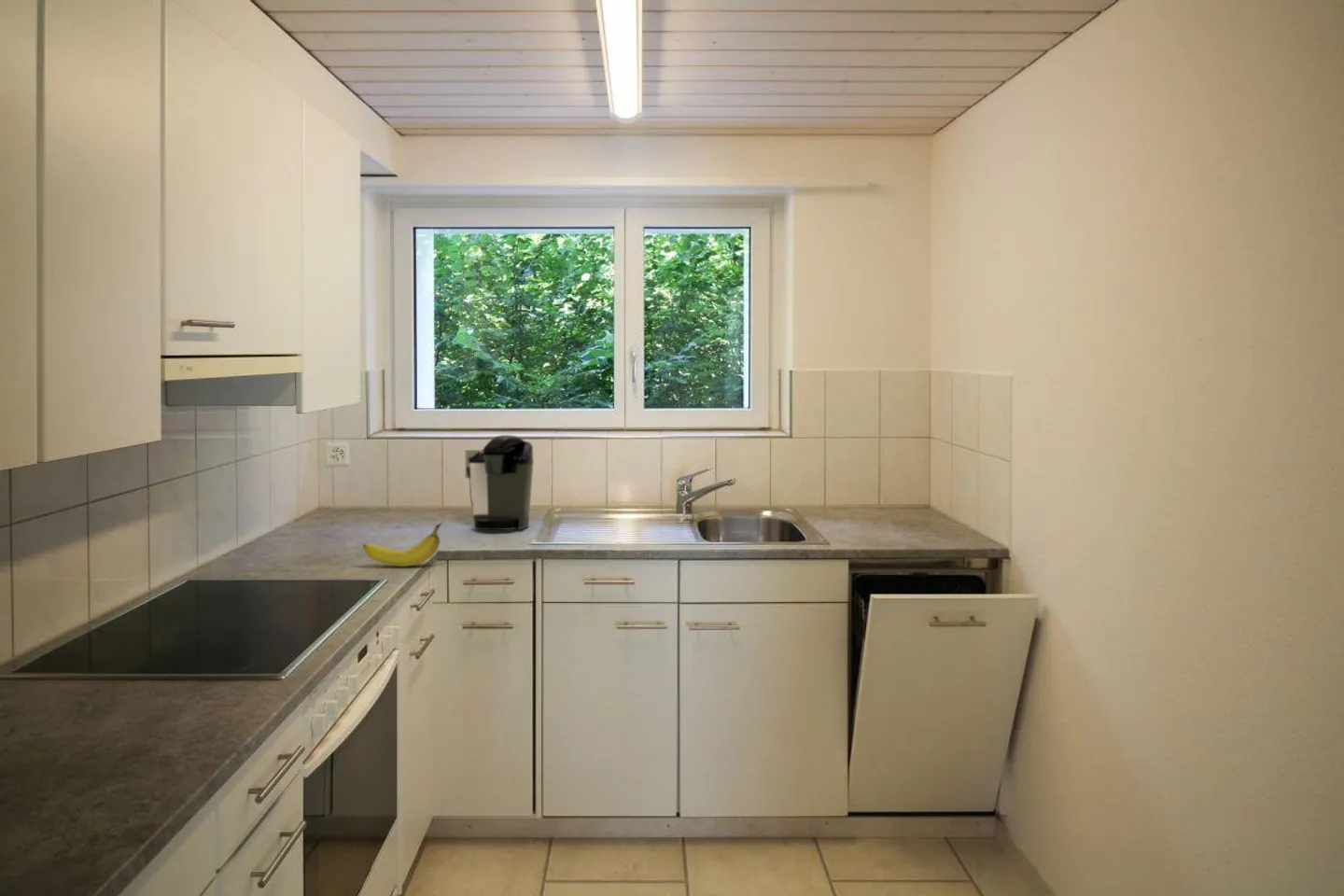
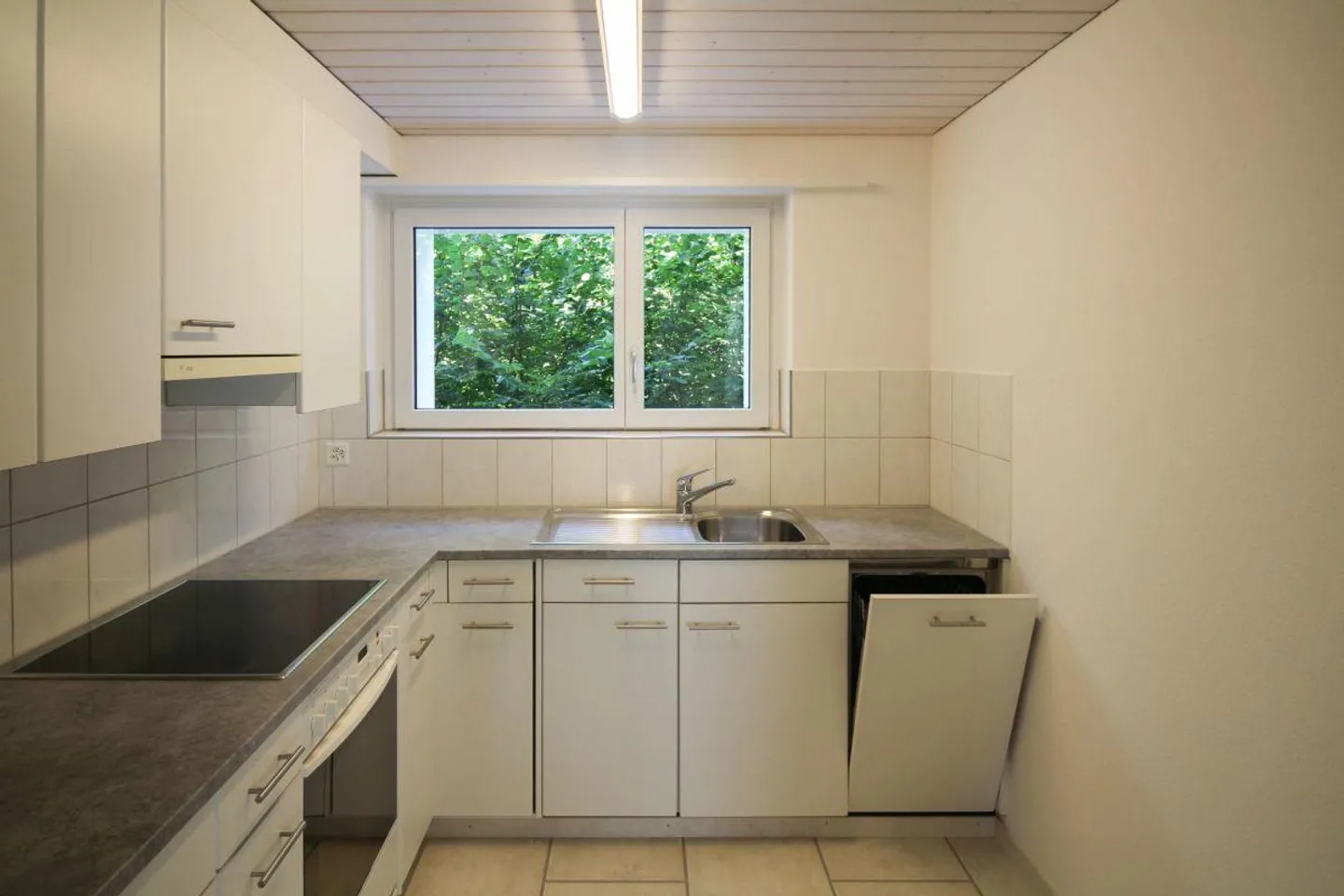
- coffee maker (488, 480)
- fruit (404, 550)
